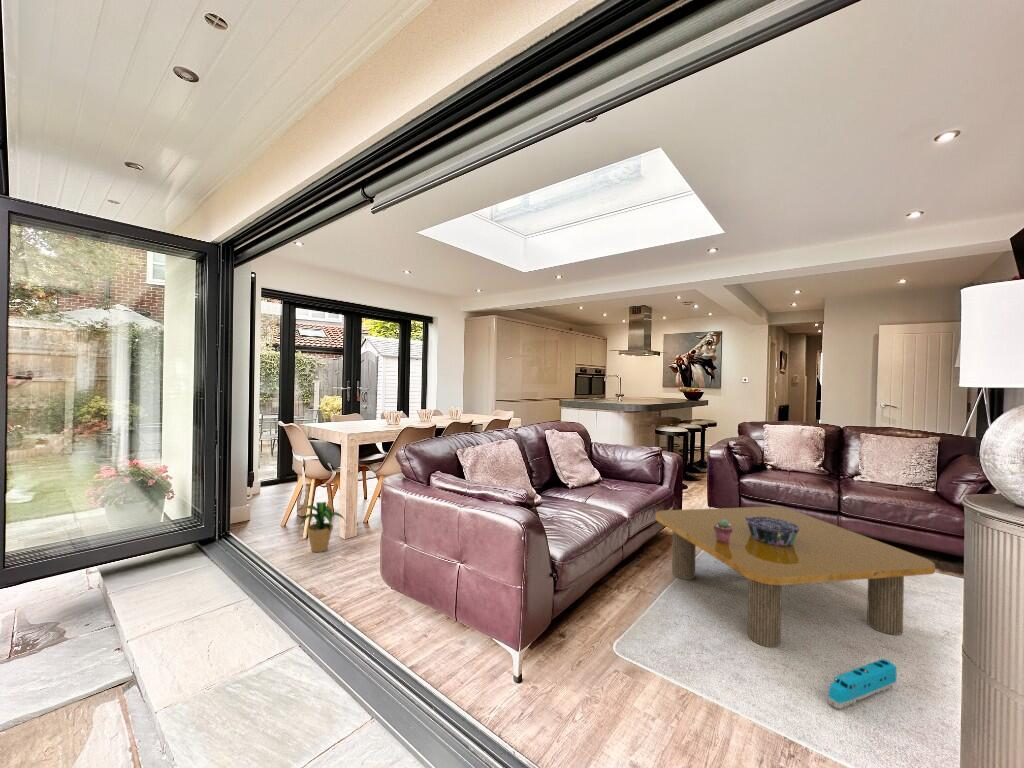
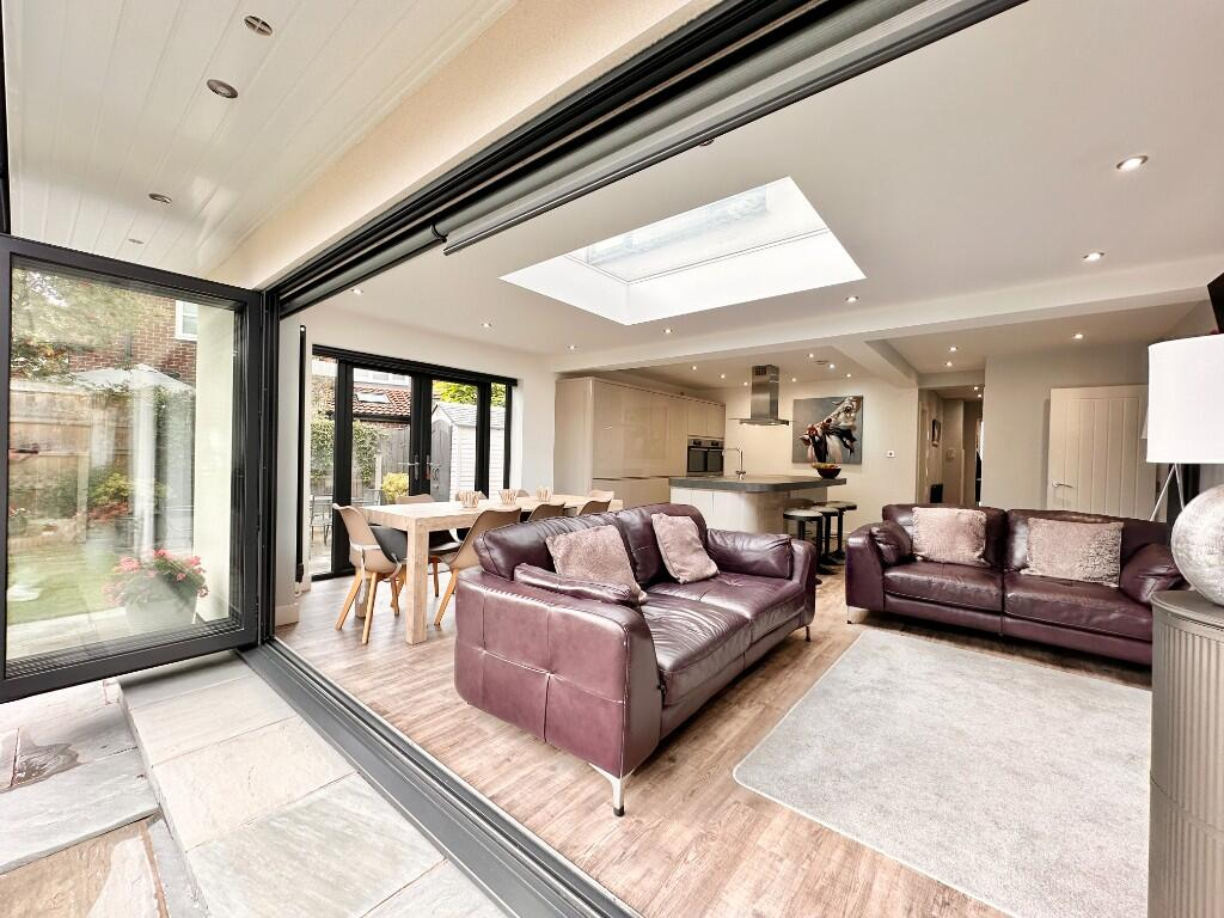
- decorative bowl (772, 531)
- potted succulent (723, 530)
- potted plant (319, 527)
- coffee table (773, 566)
- toy train (861, 683)
